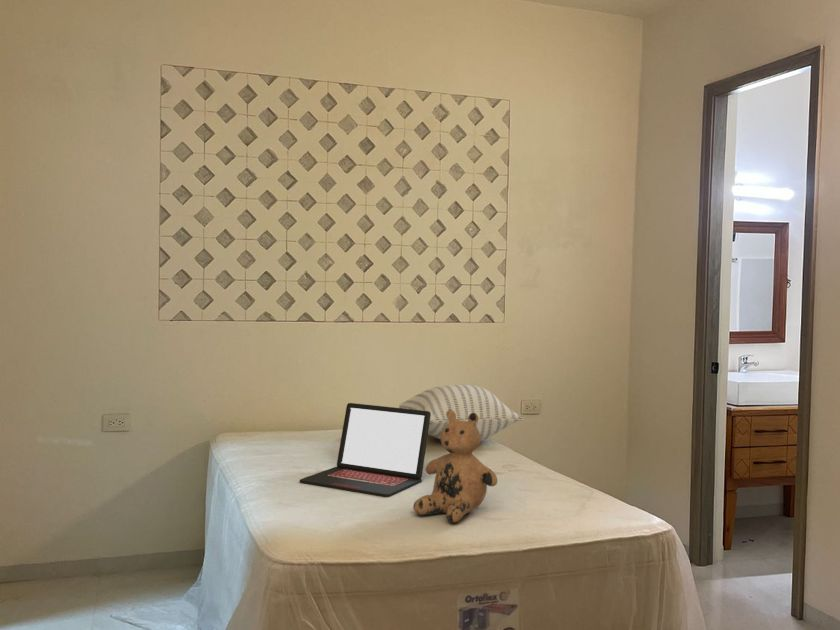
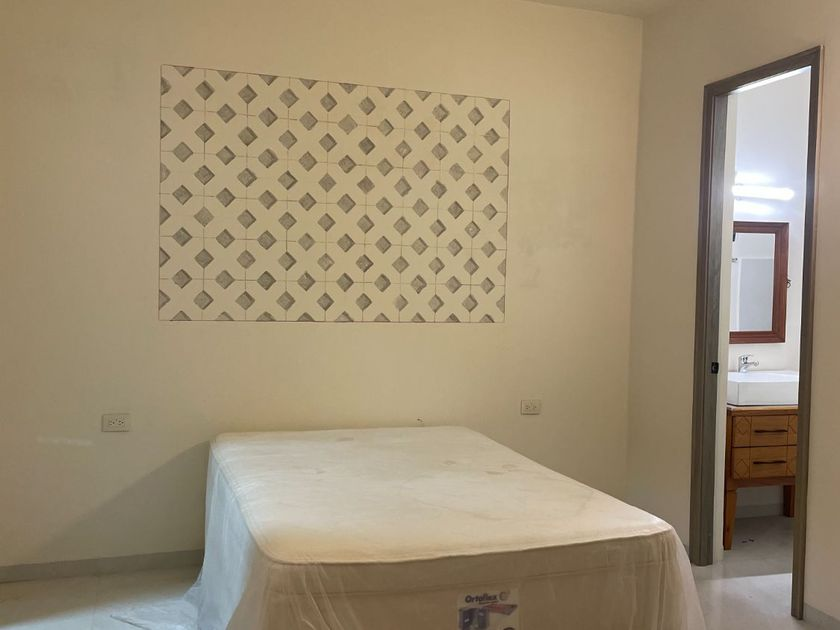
- pillow (458, 412)
- laptop (366, 446)
- teddy bear (452, 463)
